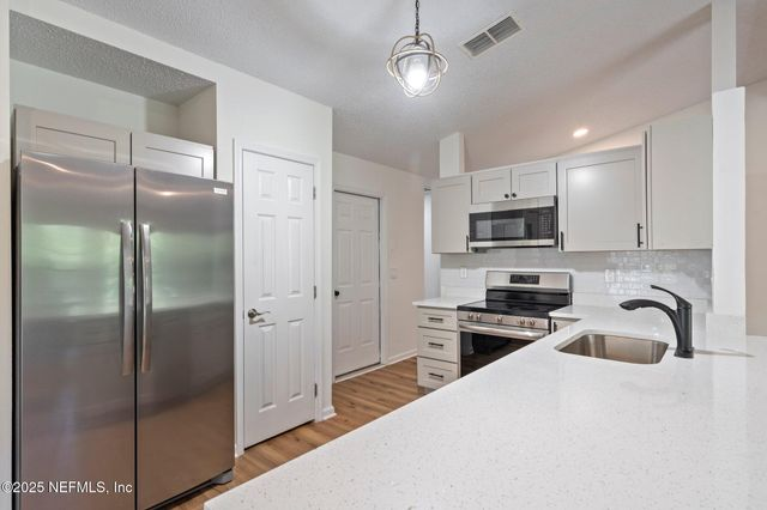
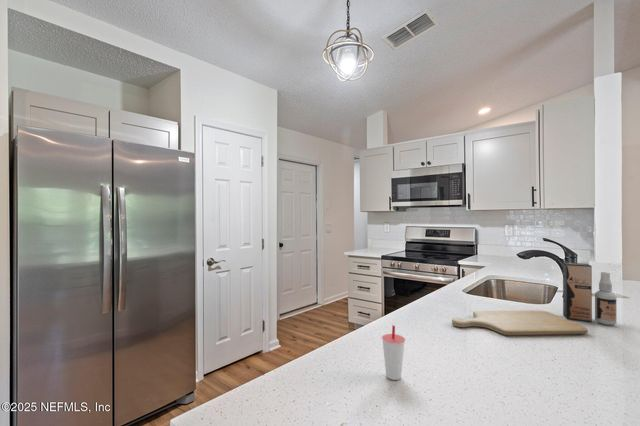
+ chopping board (509, 321)
+ spray bottle (588, 292)
+ cup (393, 350)
